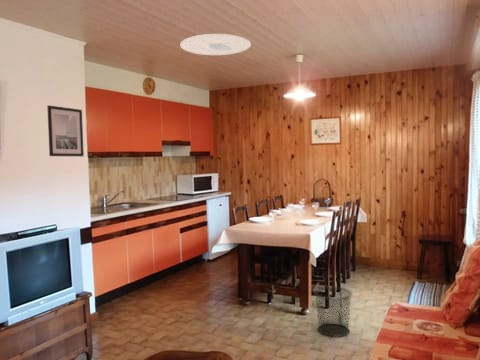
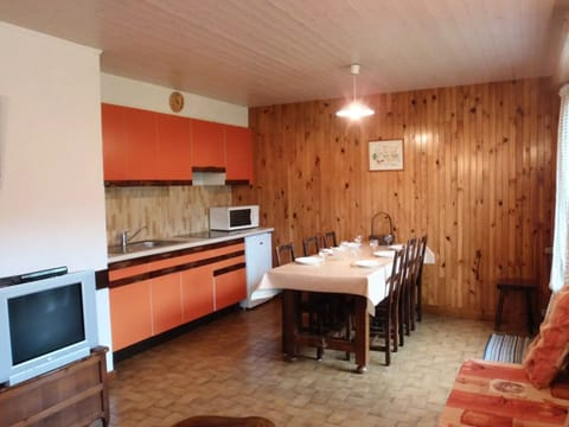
- ceiling light (215, 41)
- wall art (66, 132)
- waste bin (333, 311)
